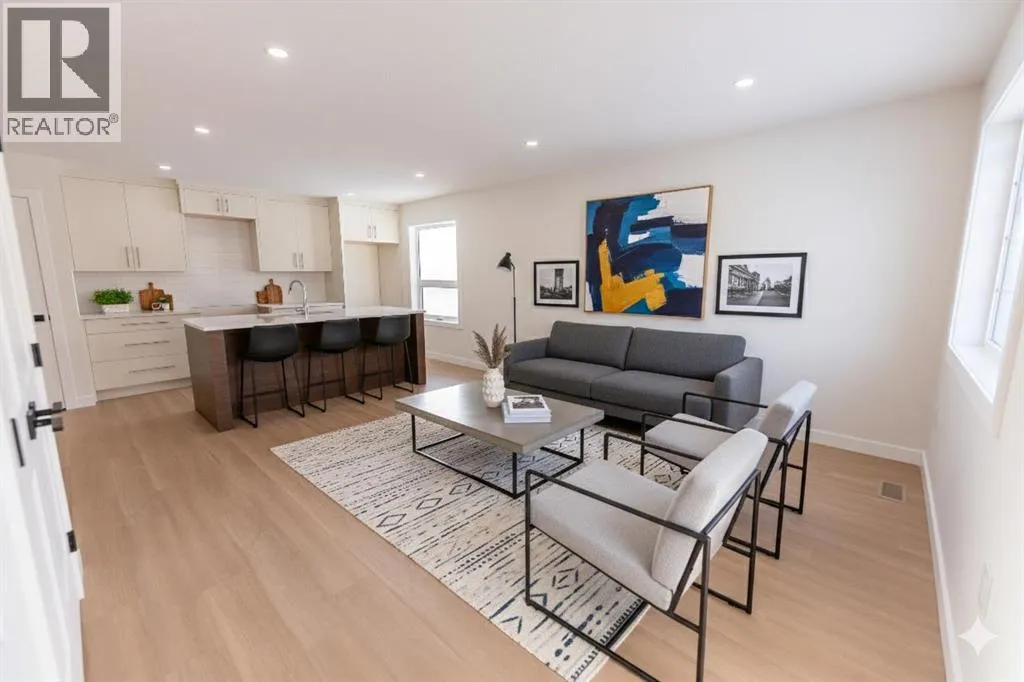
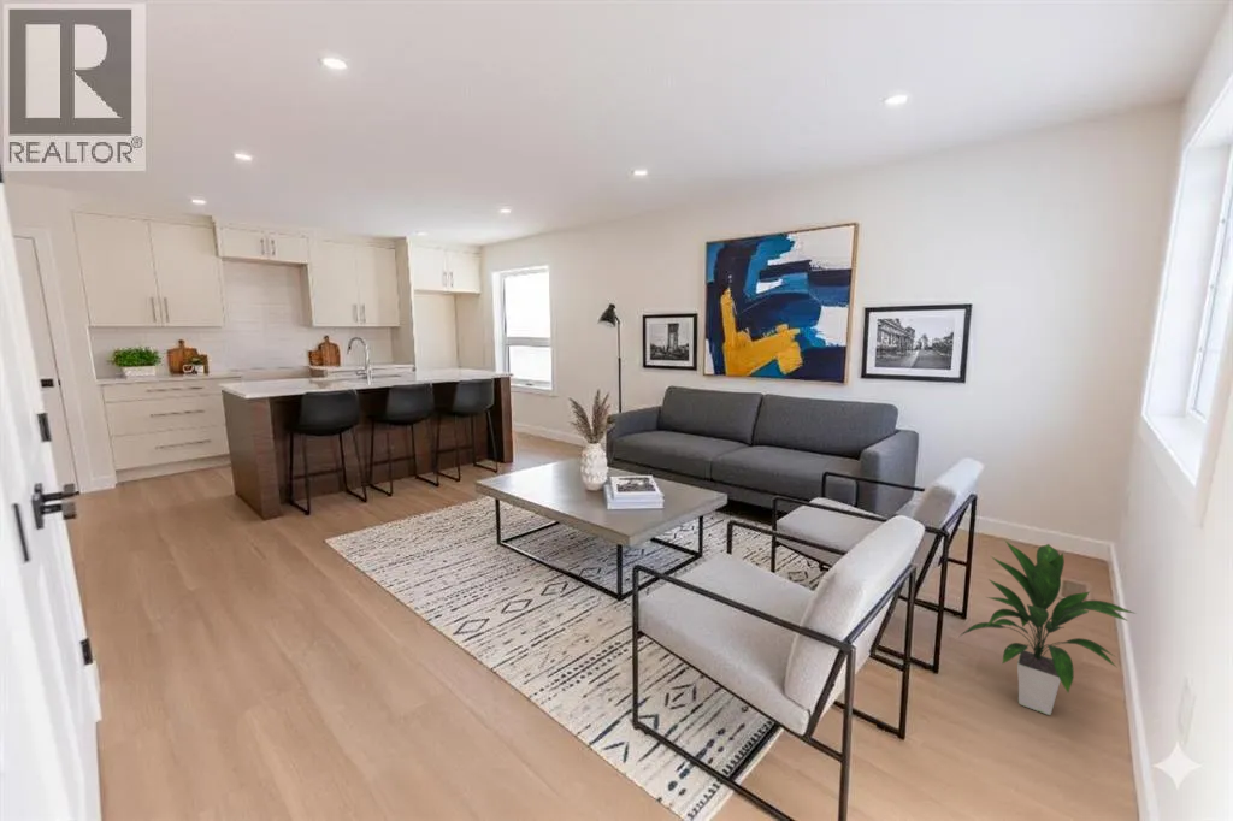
+ indoor plant (1037, 622)
